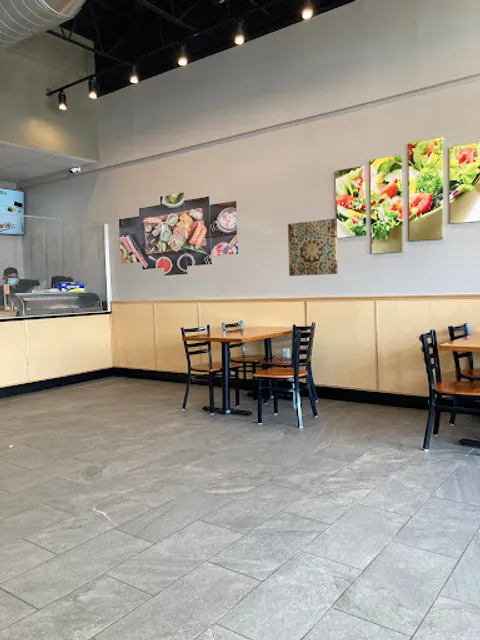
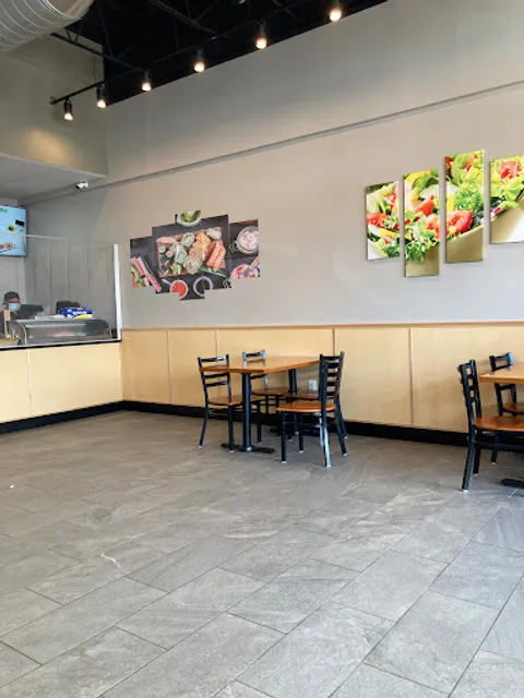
- wall art (312, 248)
